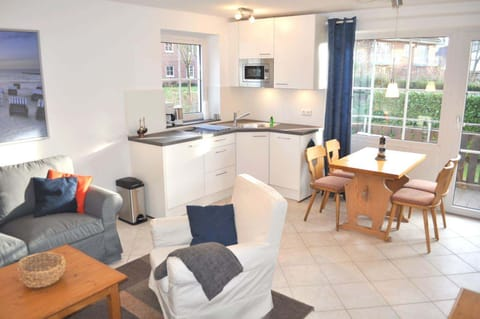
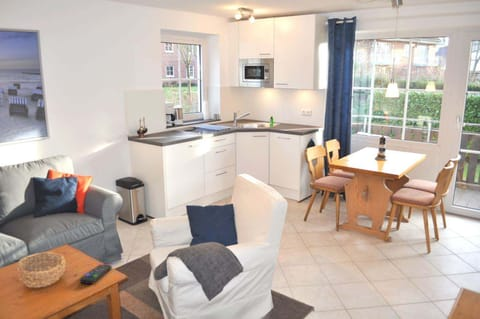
+ remote control (96, 273)
